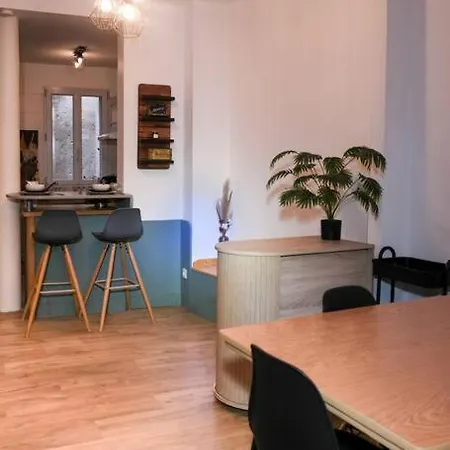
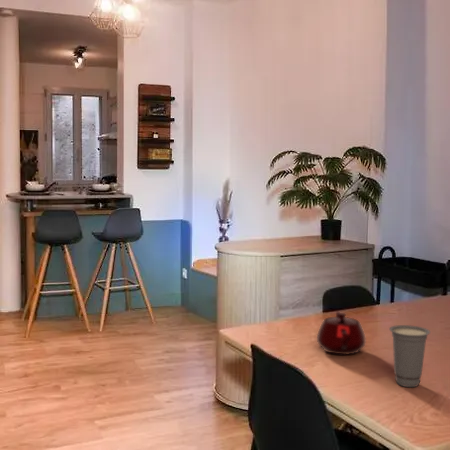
+ cup (408, 357)
+ teapot (341, 331)
